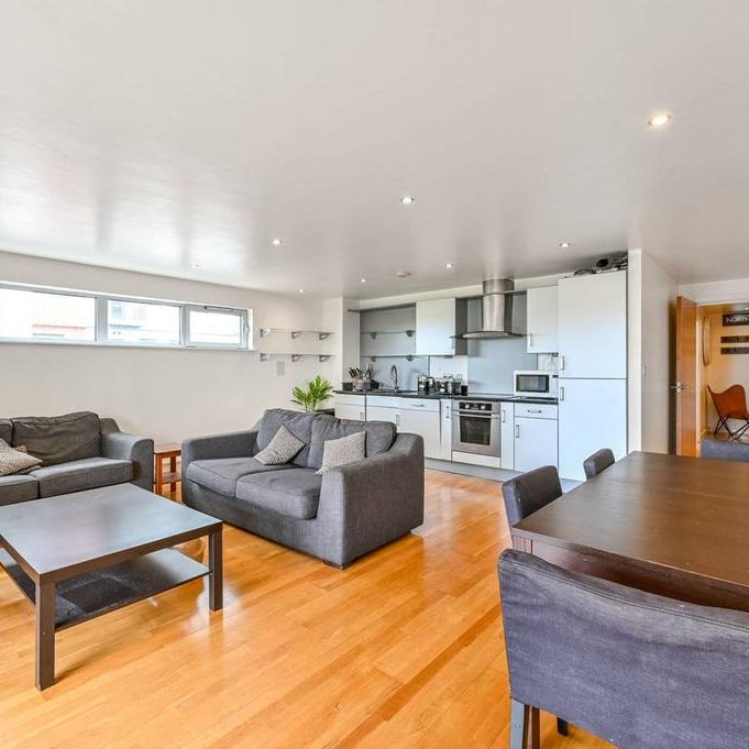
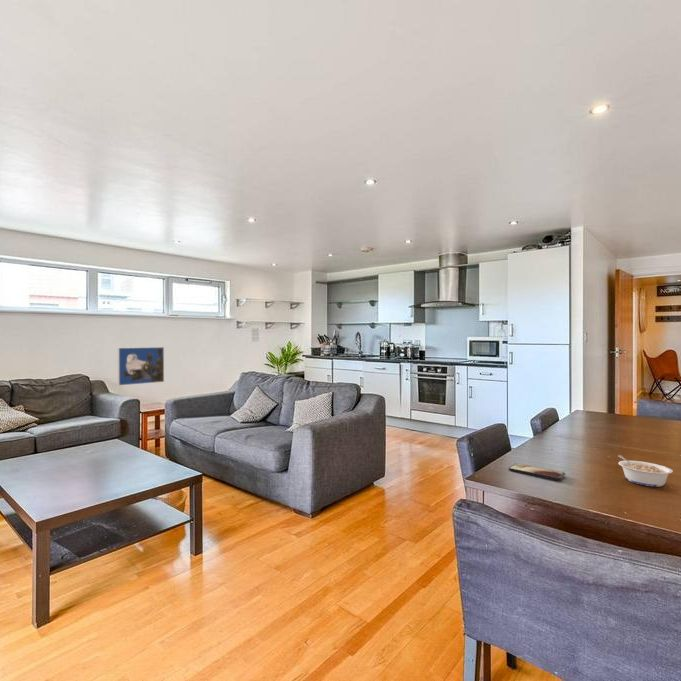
+ smartphone (536, 471)
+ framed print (141, 365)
+ legume (642, 472)
